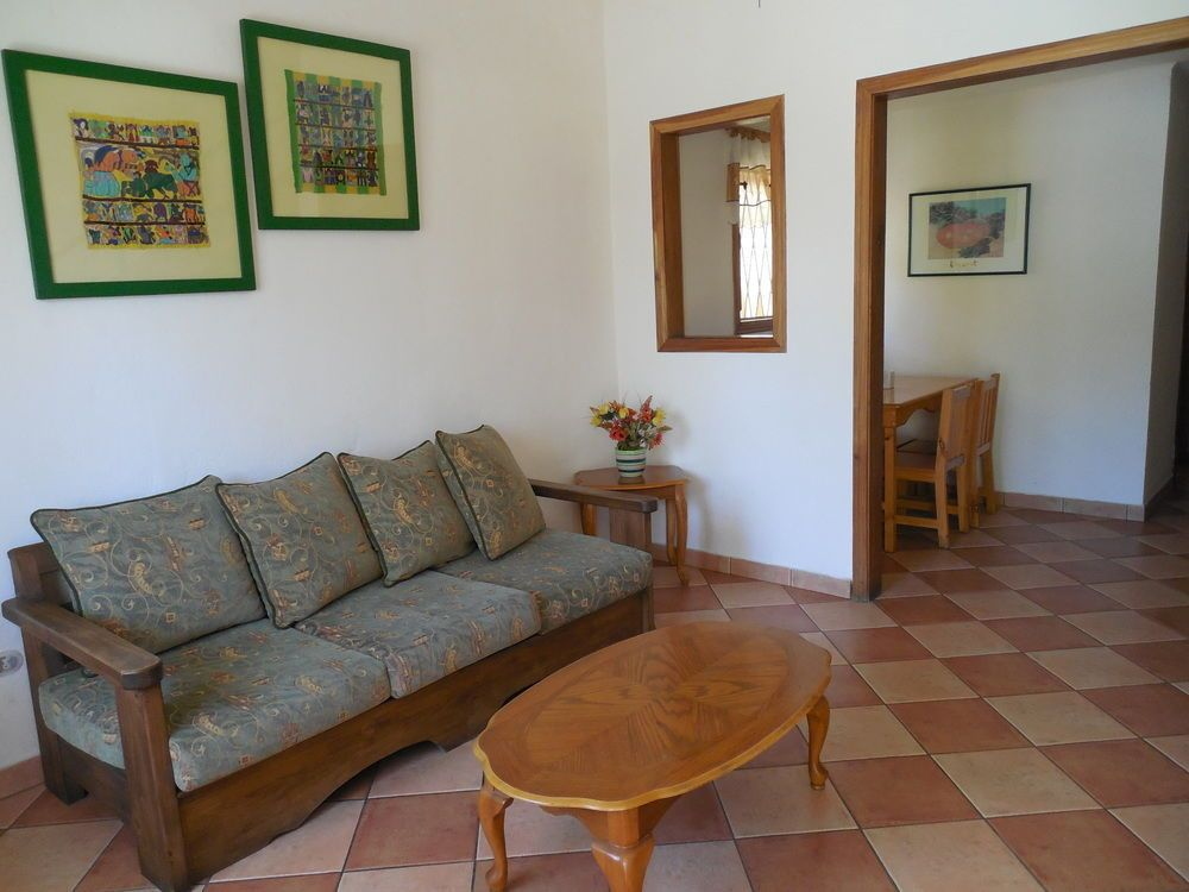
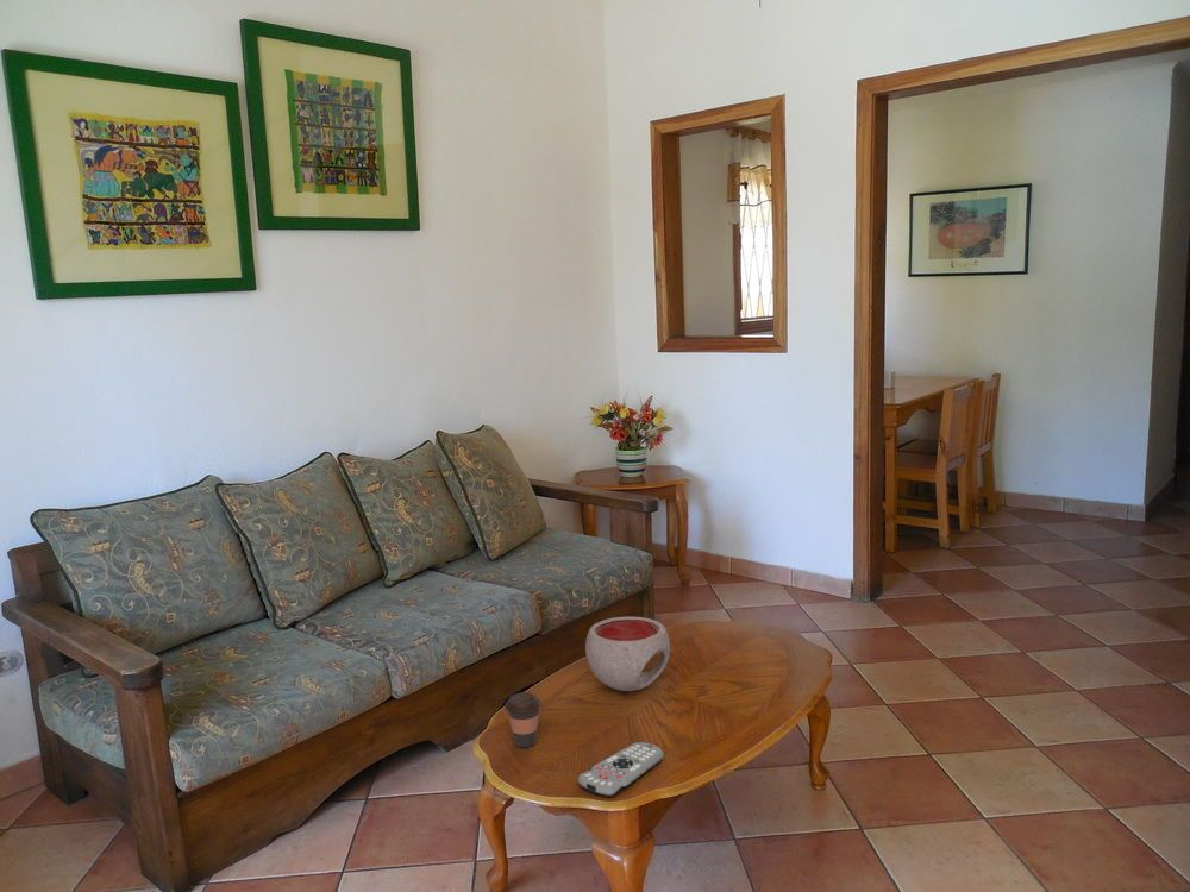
+ remote control (624, 767)
+ bowl (627, 655)
+ coffee cup (524, 720)
